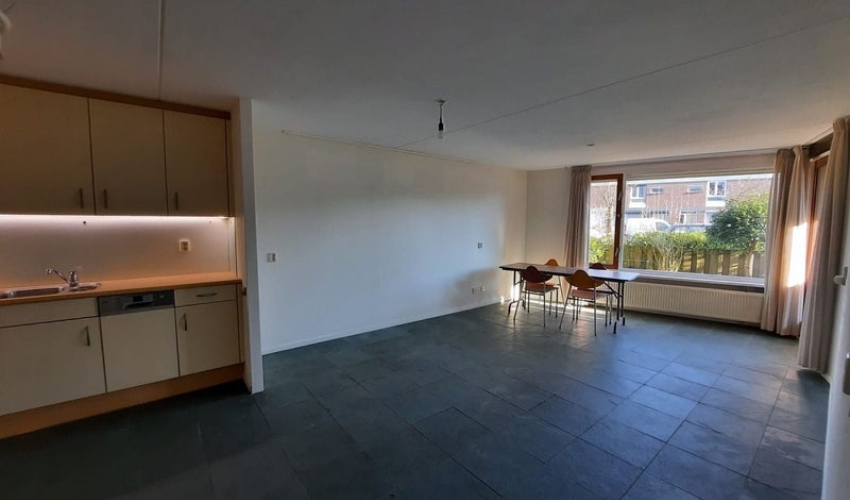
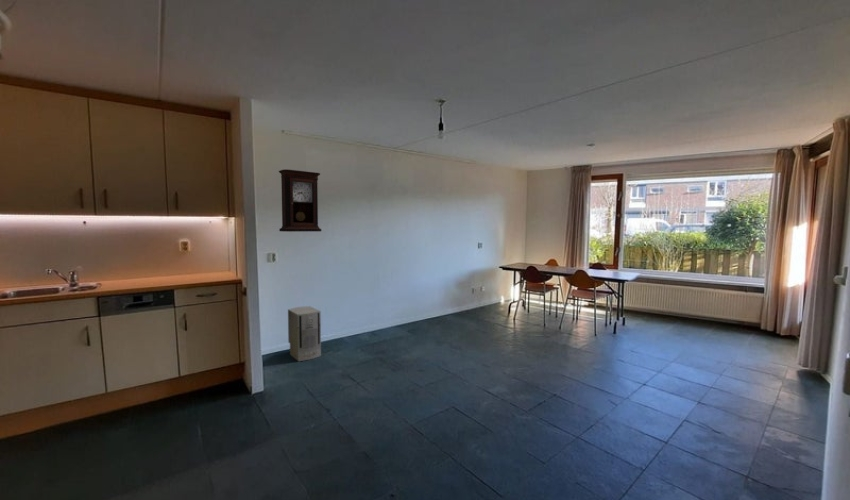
+ pendulum clock (301, 201)
+ air purifier (304, 332)
